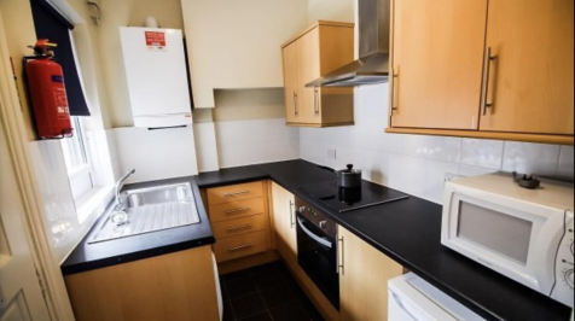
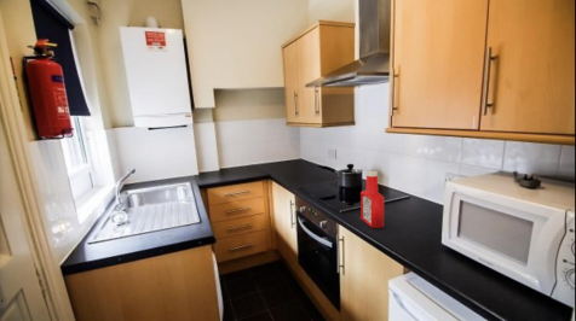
+ soap bottle (371, 197)
